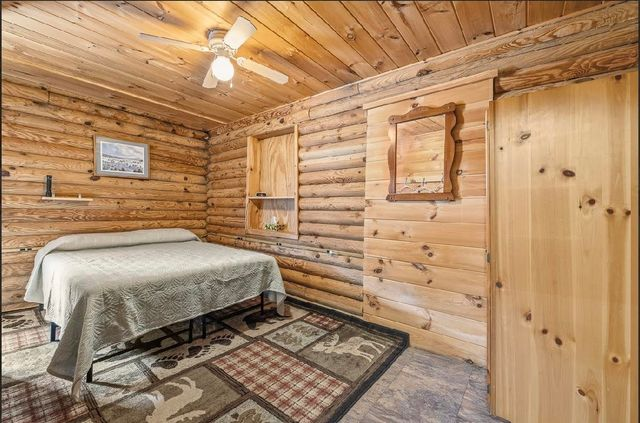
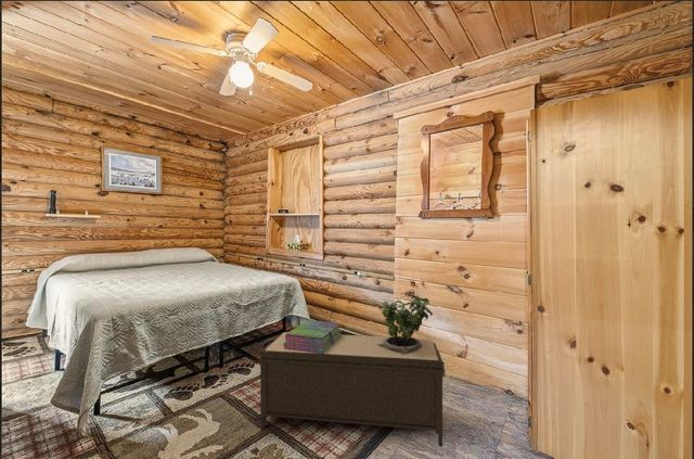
+ bench (351, 382)
+ stack of books (313, 334)
+ potted plant (406, 319)
